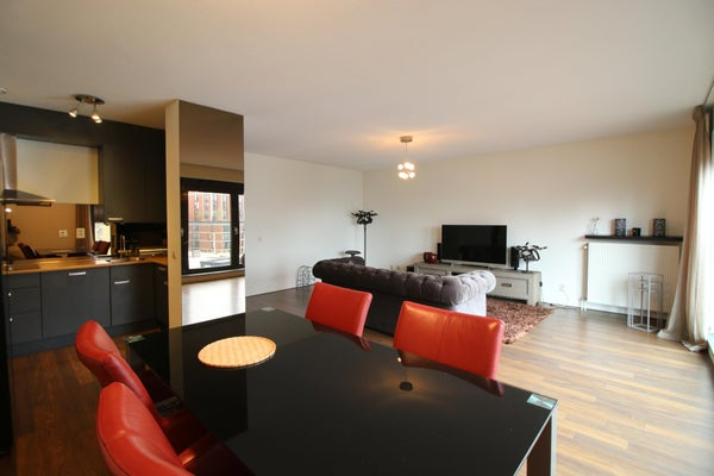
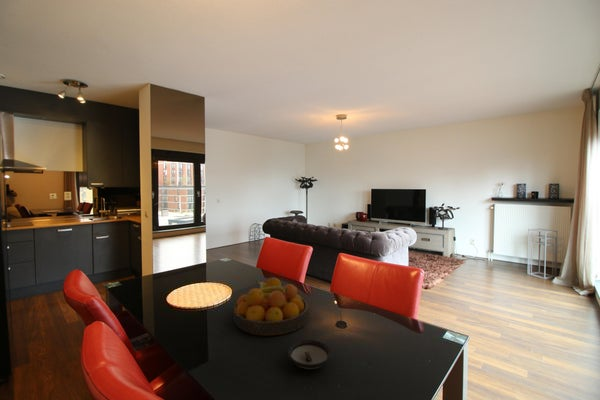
+ saucer (309, 356)
+ fruit bowl (271, 300)
